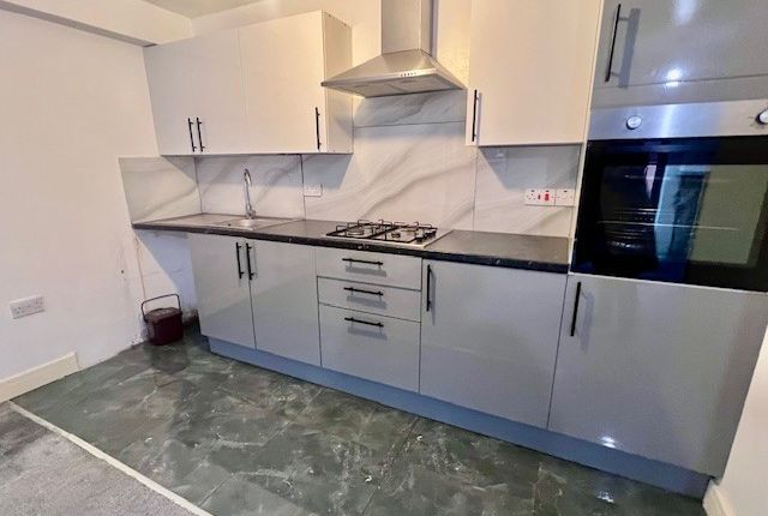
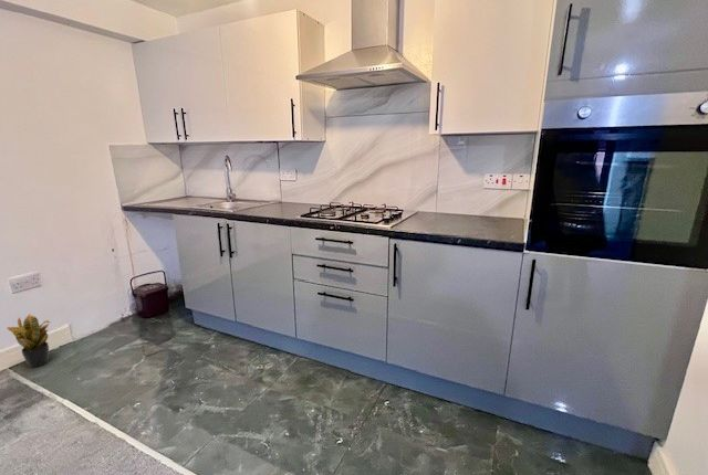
+ potted plant (34, 338)
